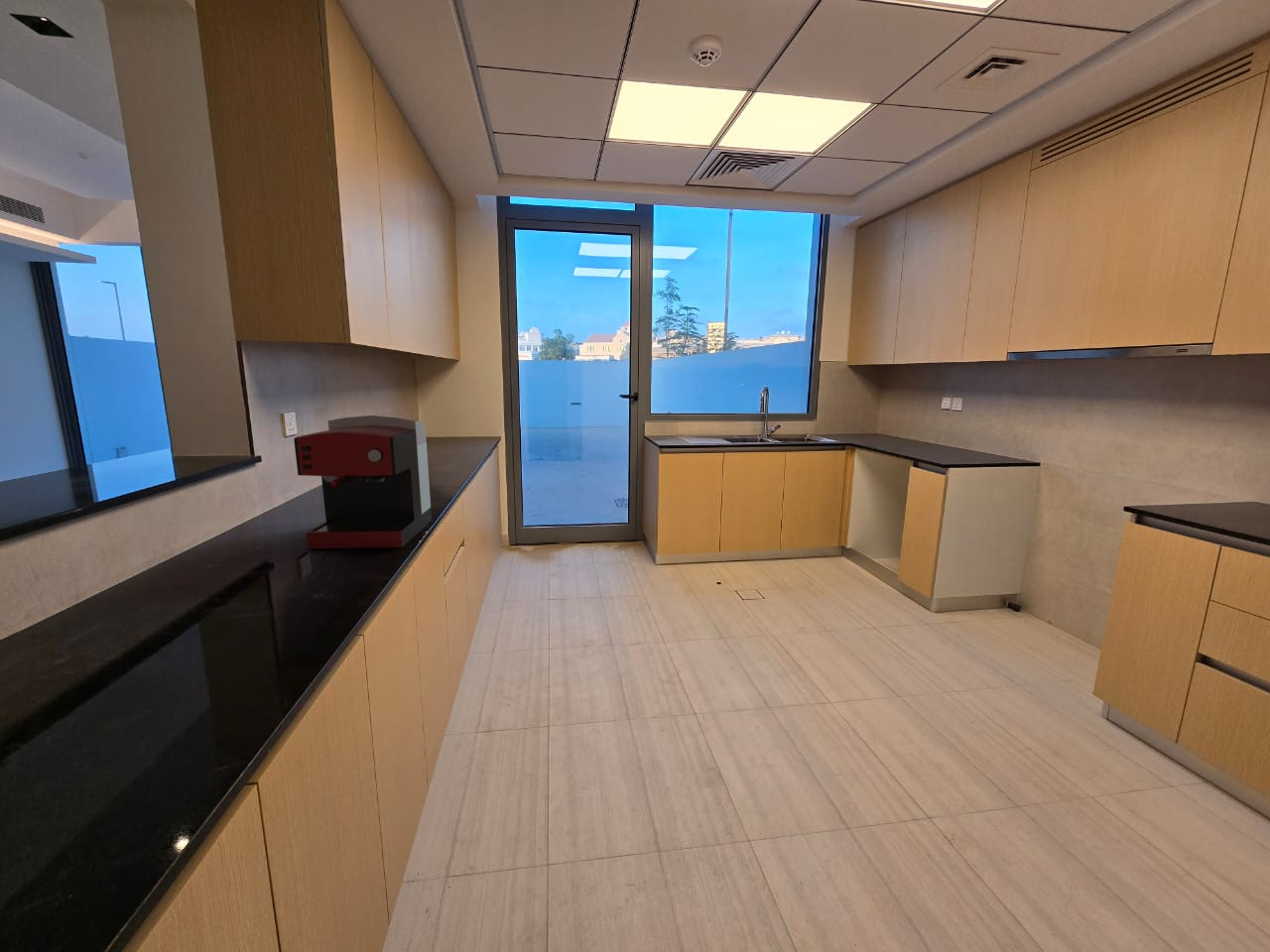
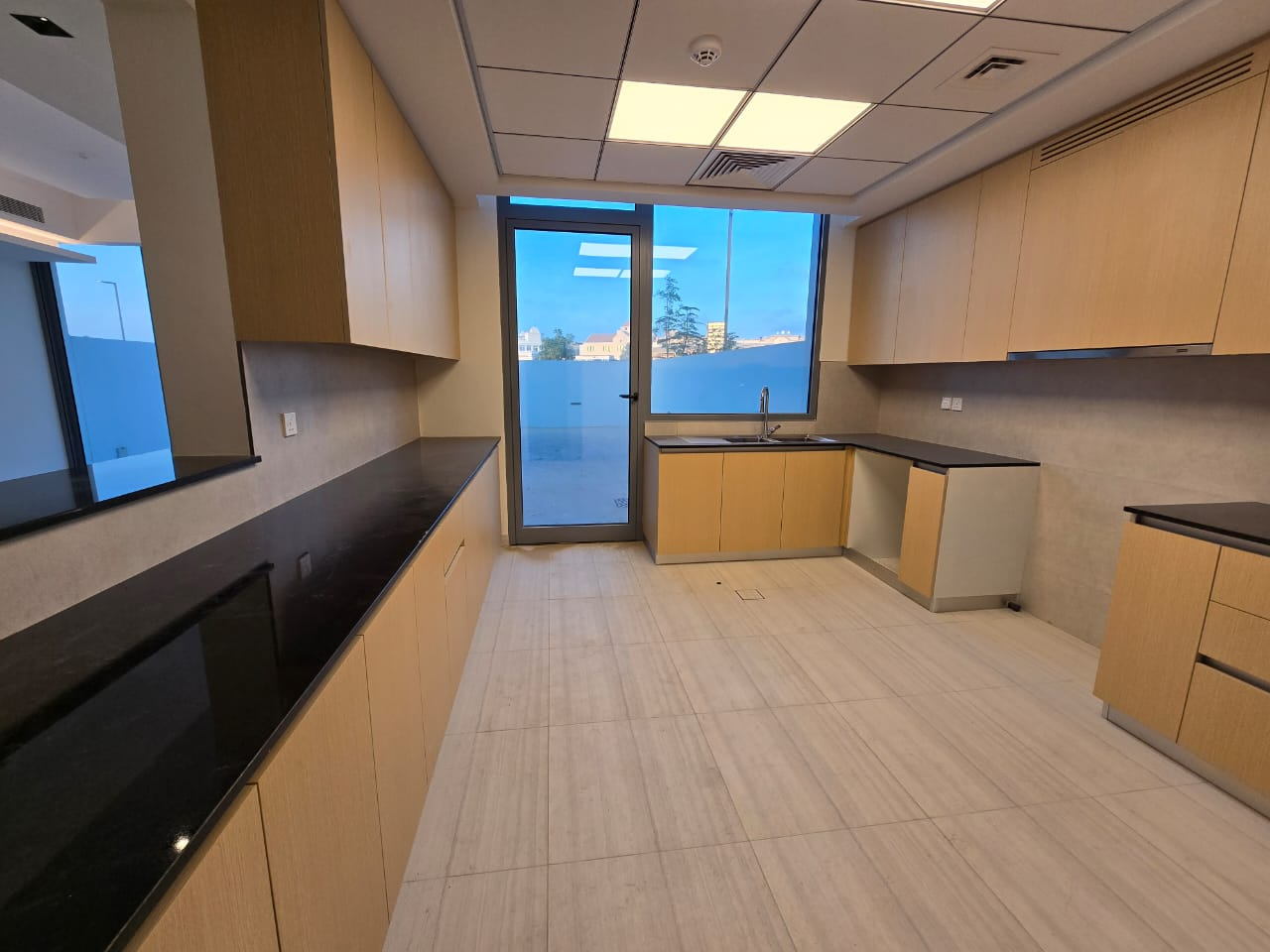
- coffee maker (364, 478)
